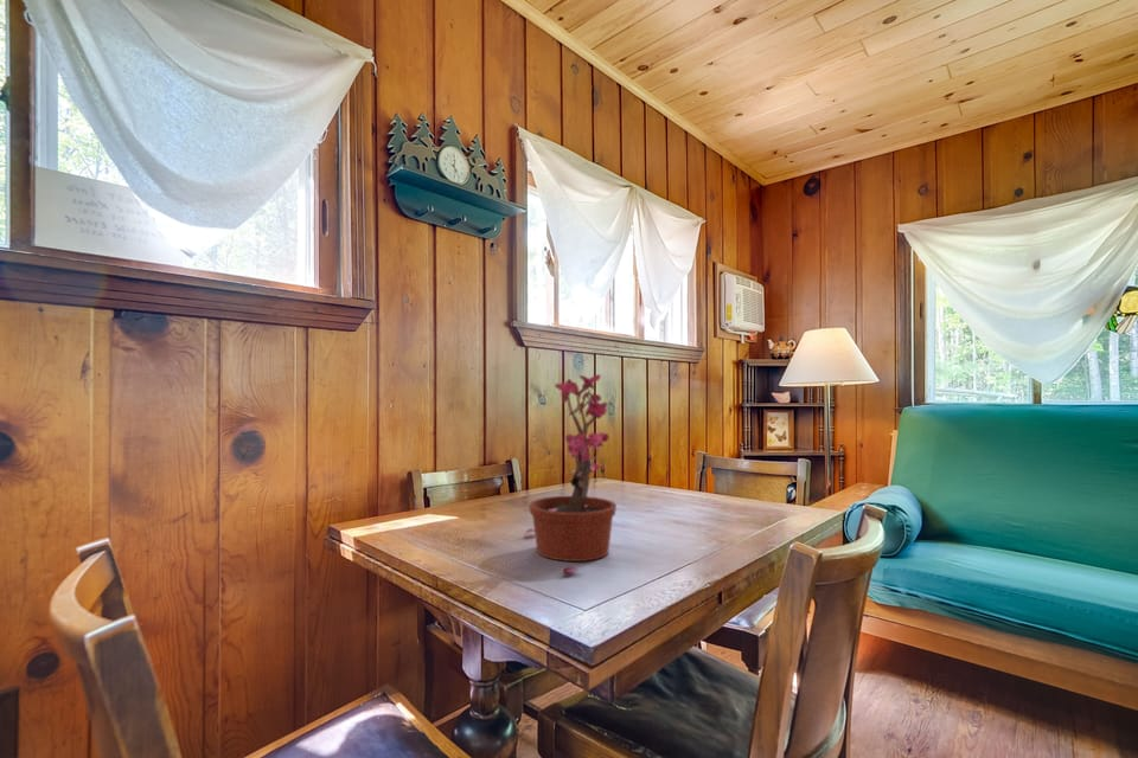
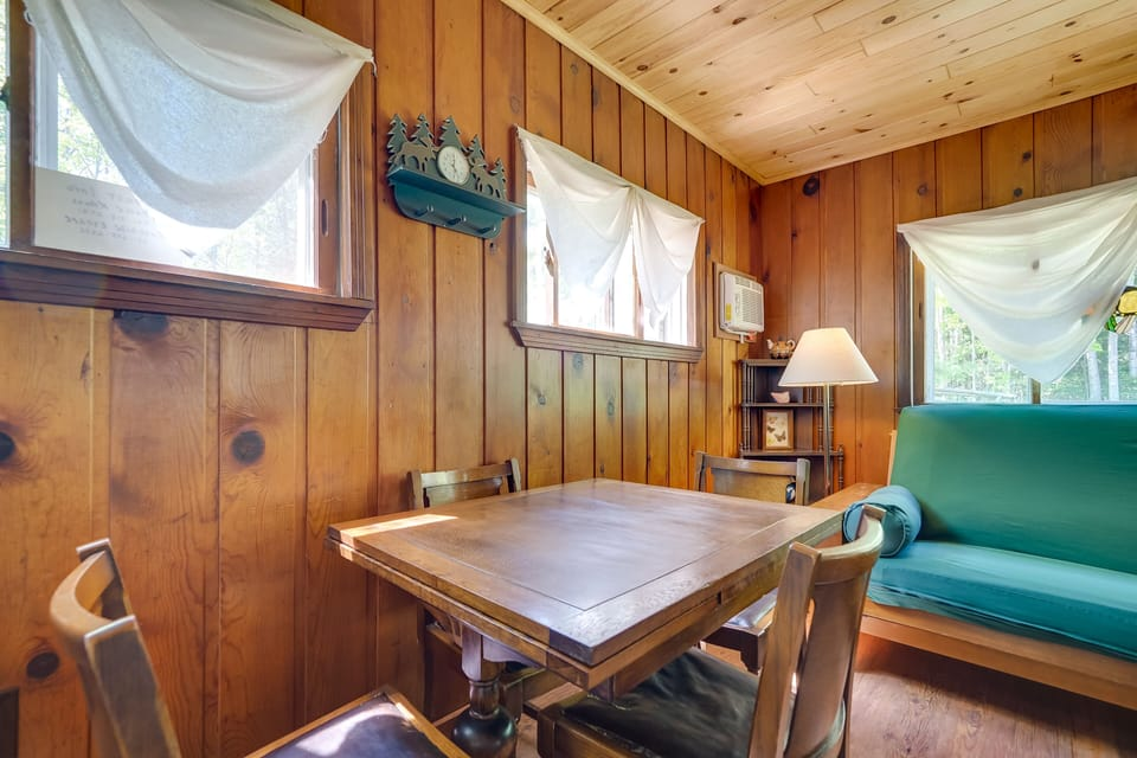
- potted plant (571, 457)
